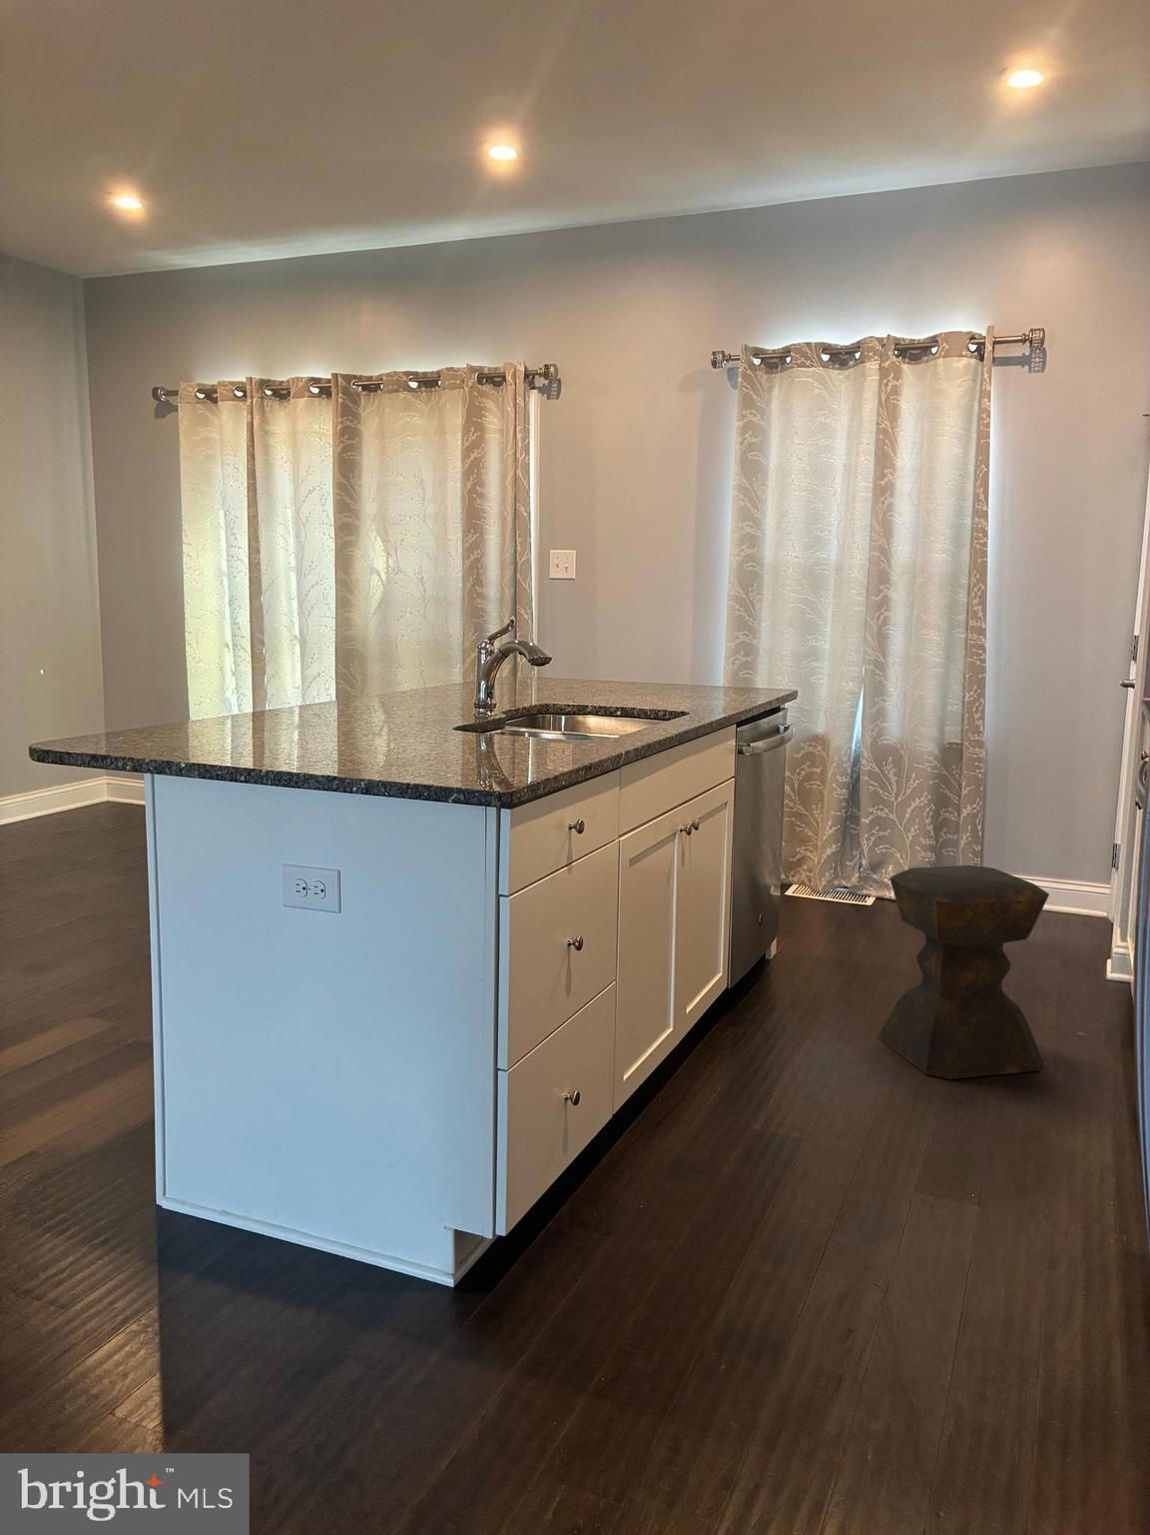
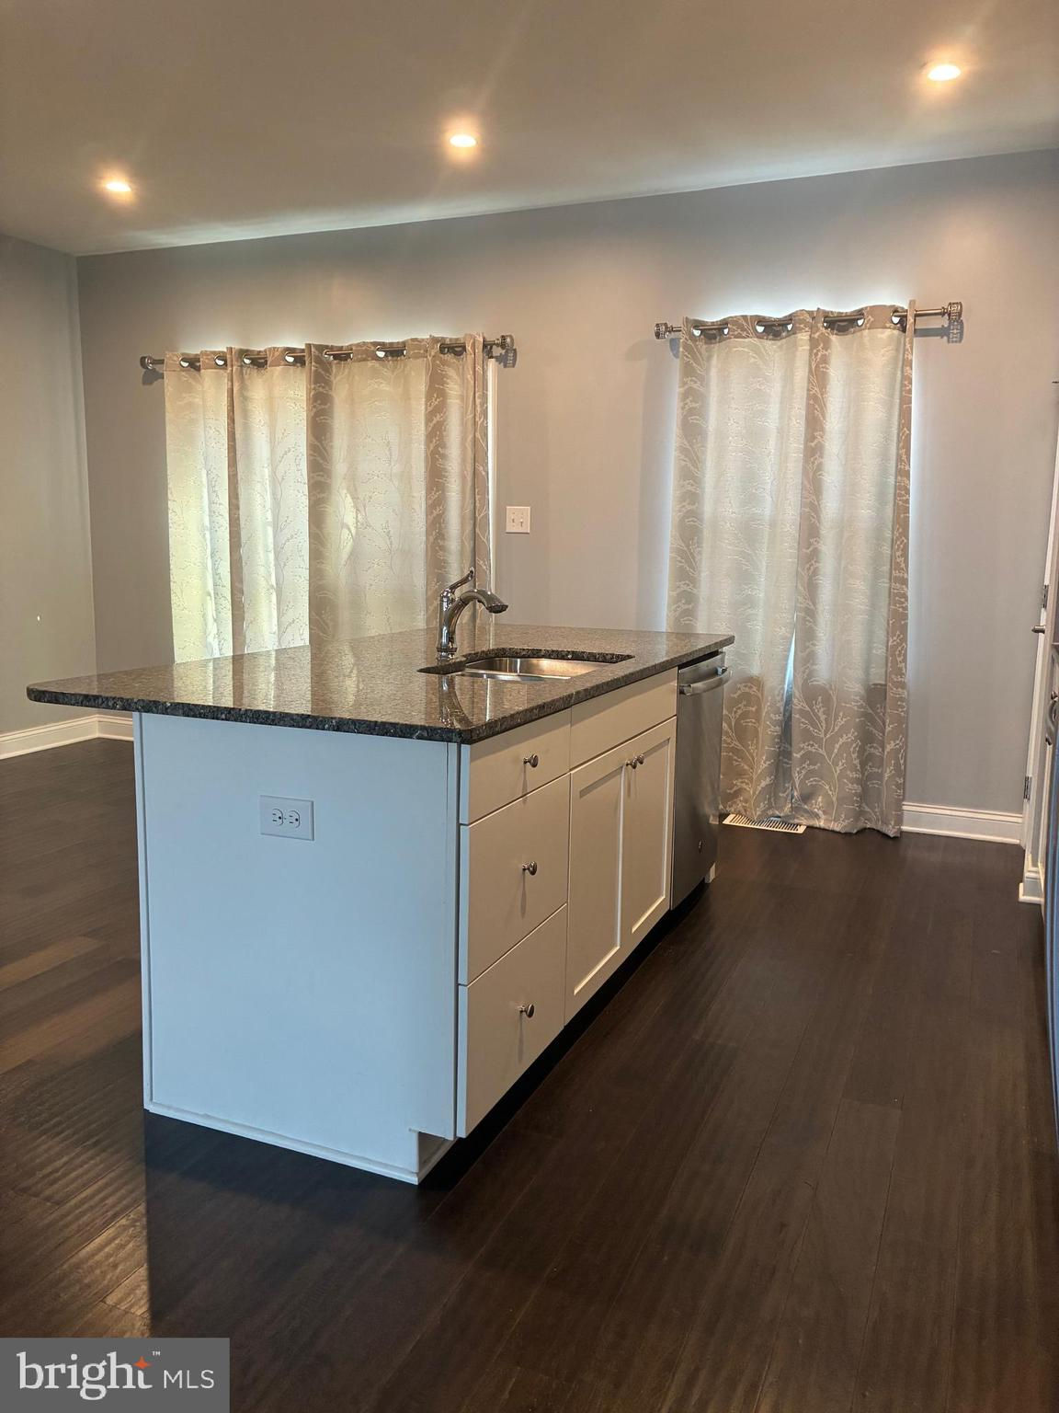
- stool (963, 965)
